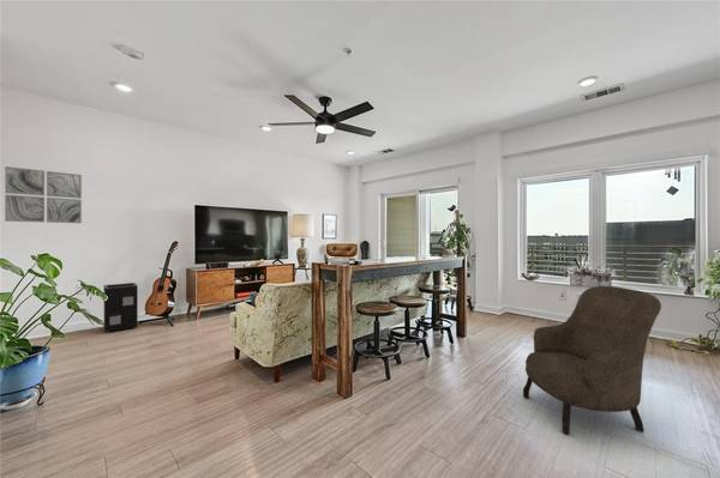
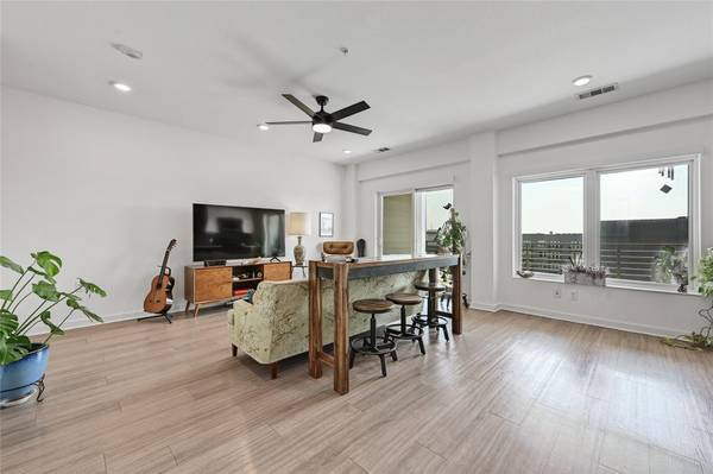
- speaker (120, 305)
- wall art (47, 195)
- armchair (587, 350)
